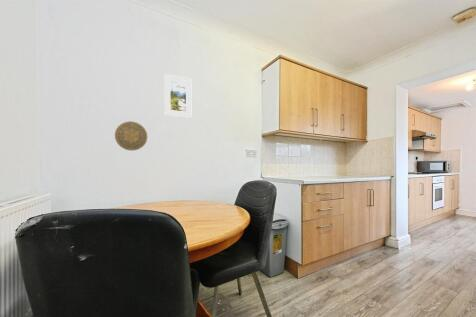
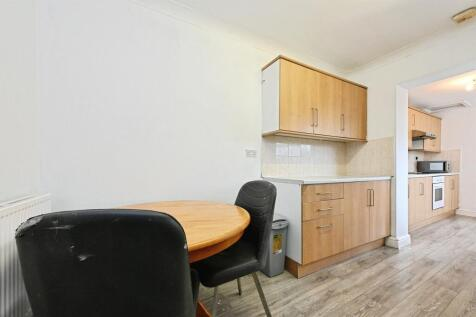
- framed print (178, 96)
- decorative plate (131, 135)
